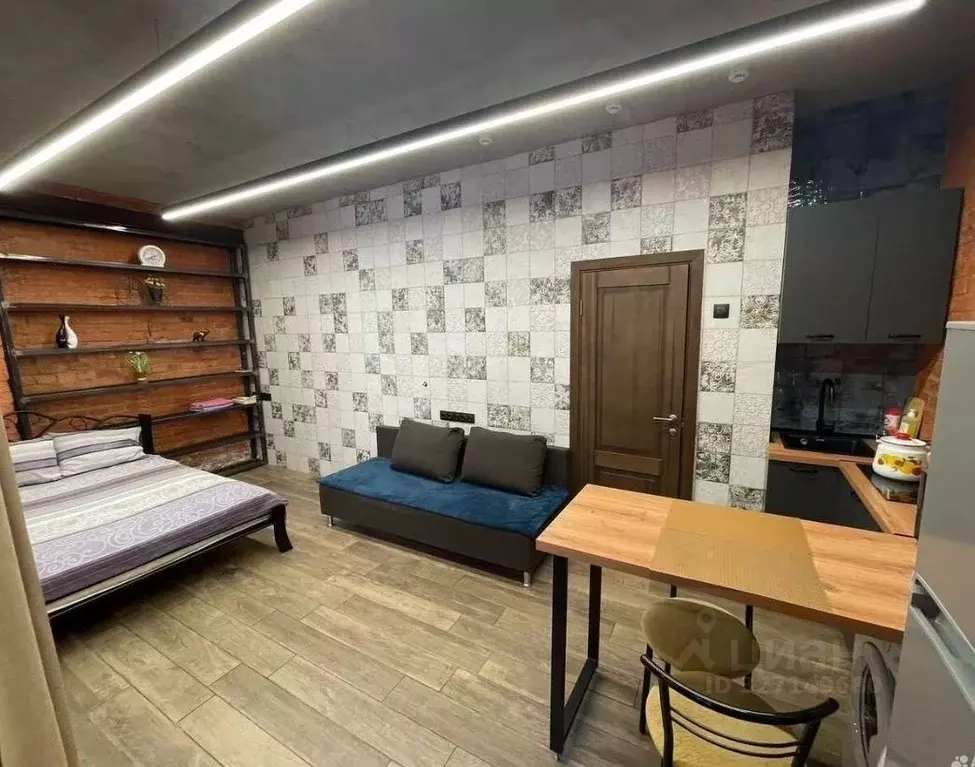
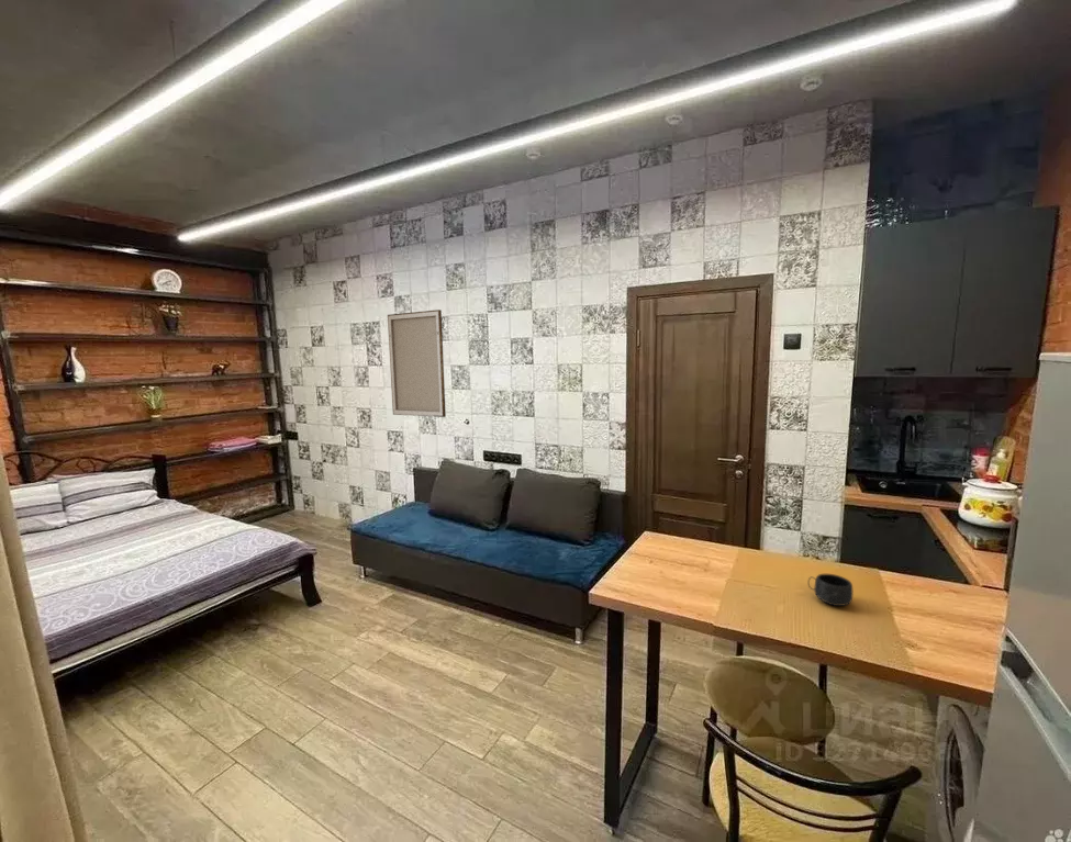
+ mug (829, 590)
+ wall art (415, 364)
